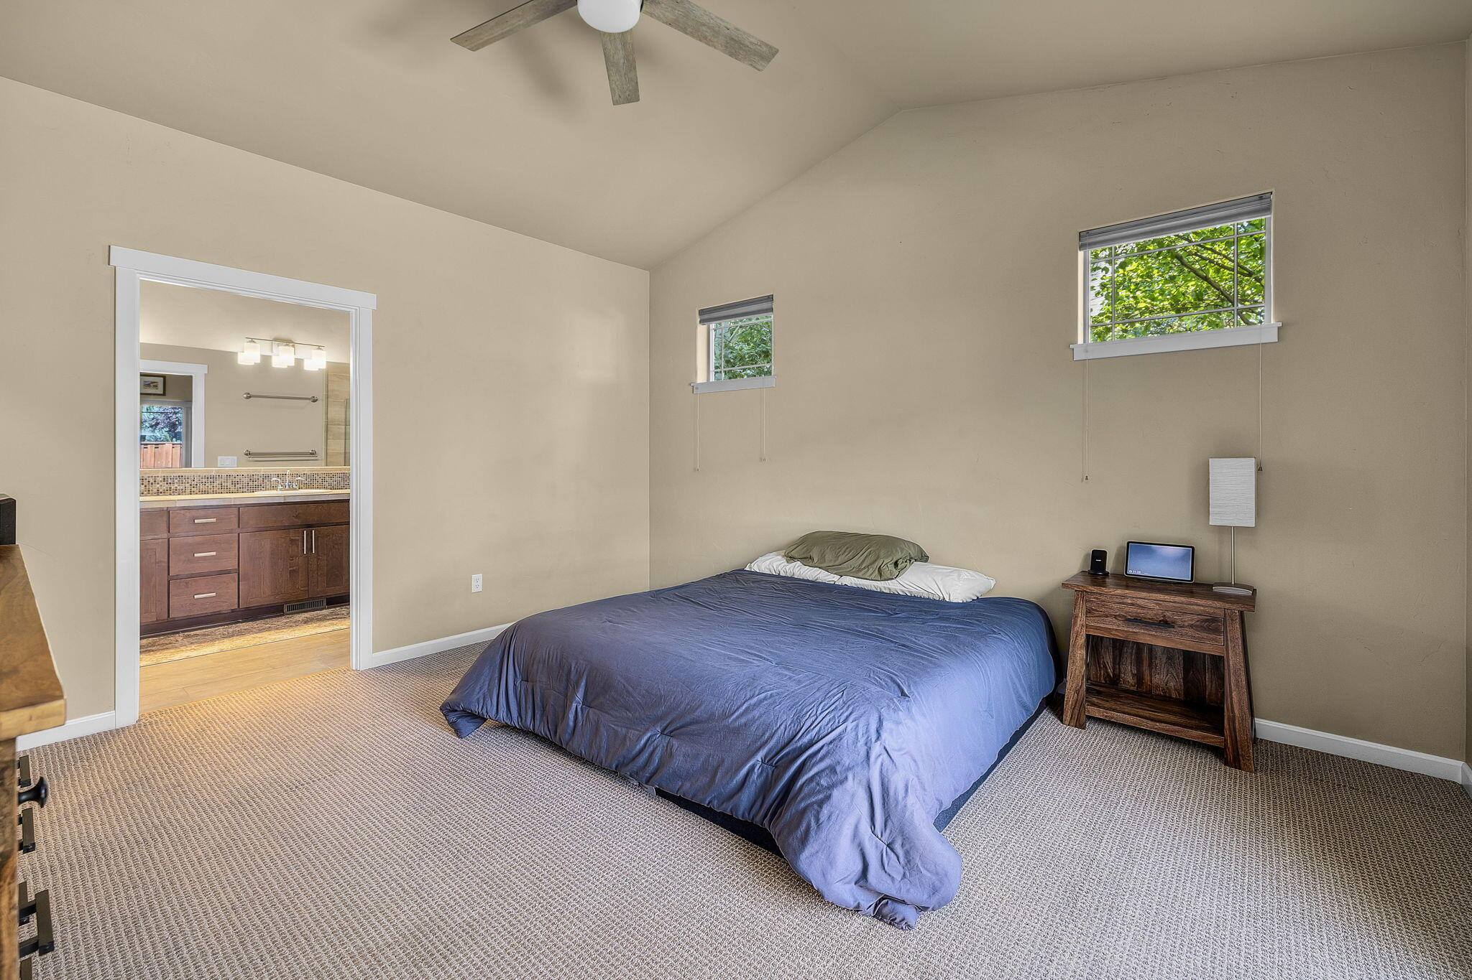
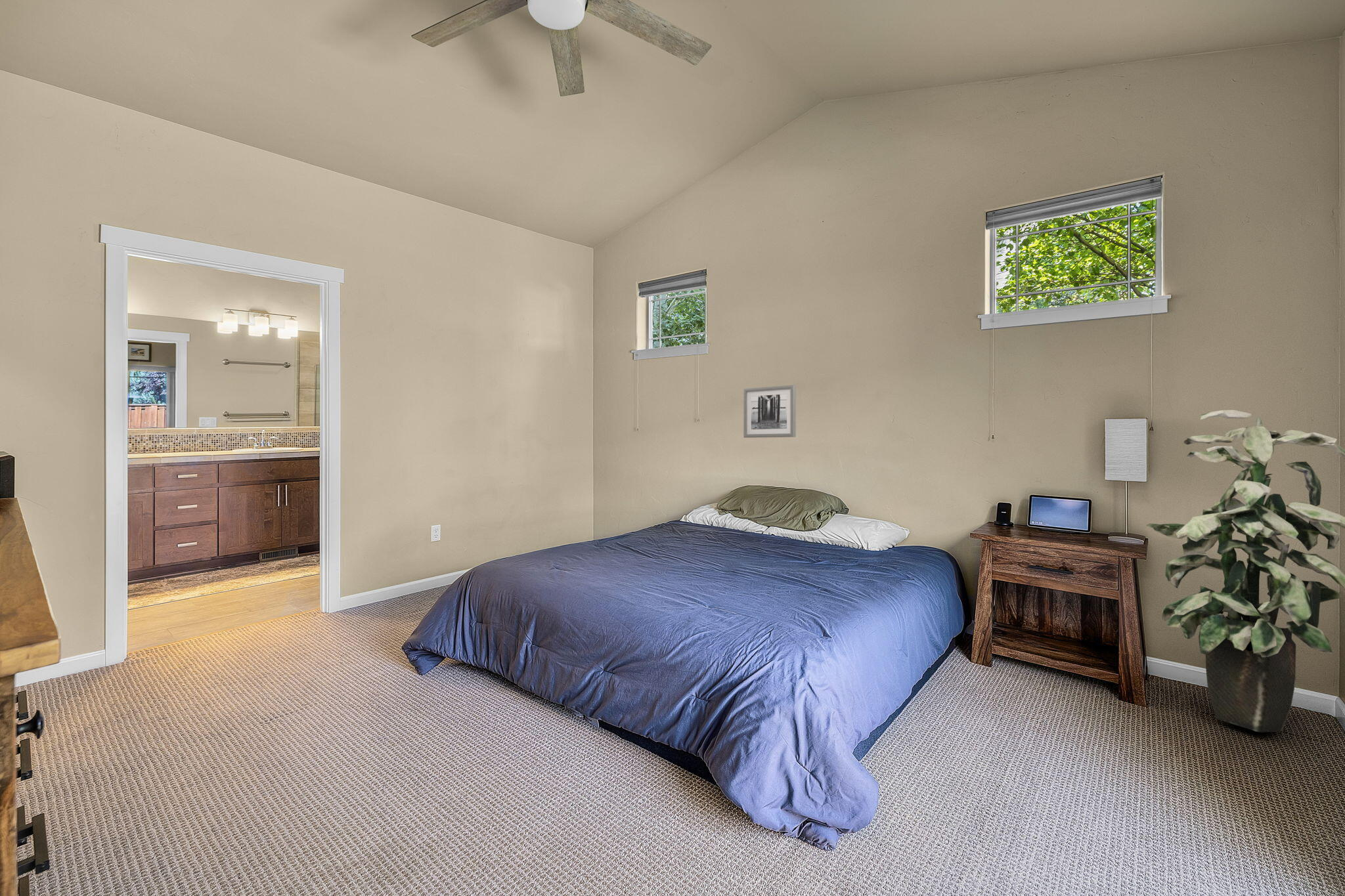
+ wall art (768, 412)
+ indoor plant (1243, 565)
